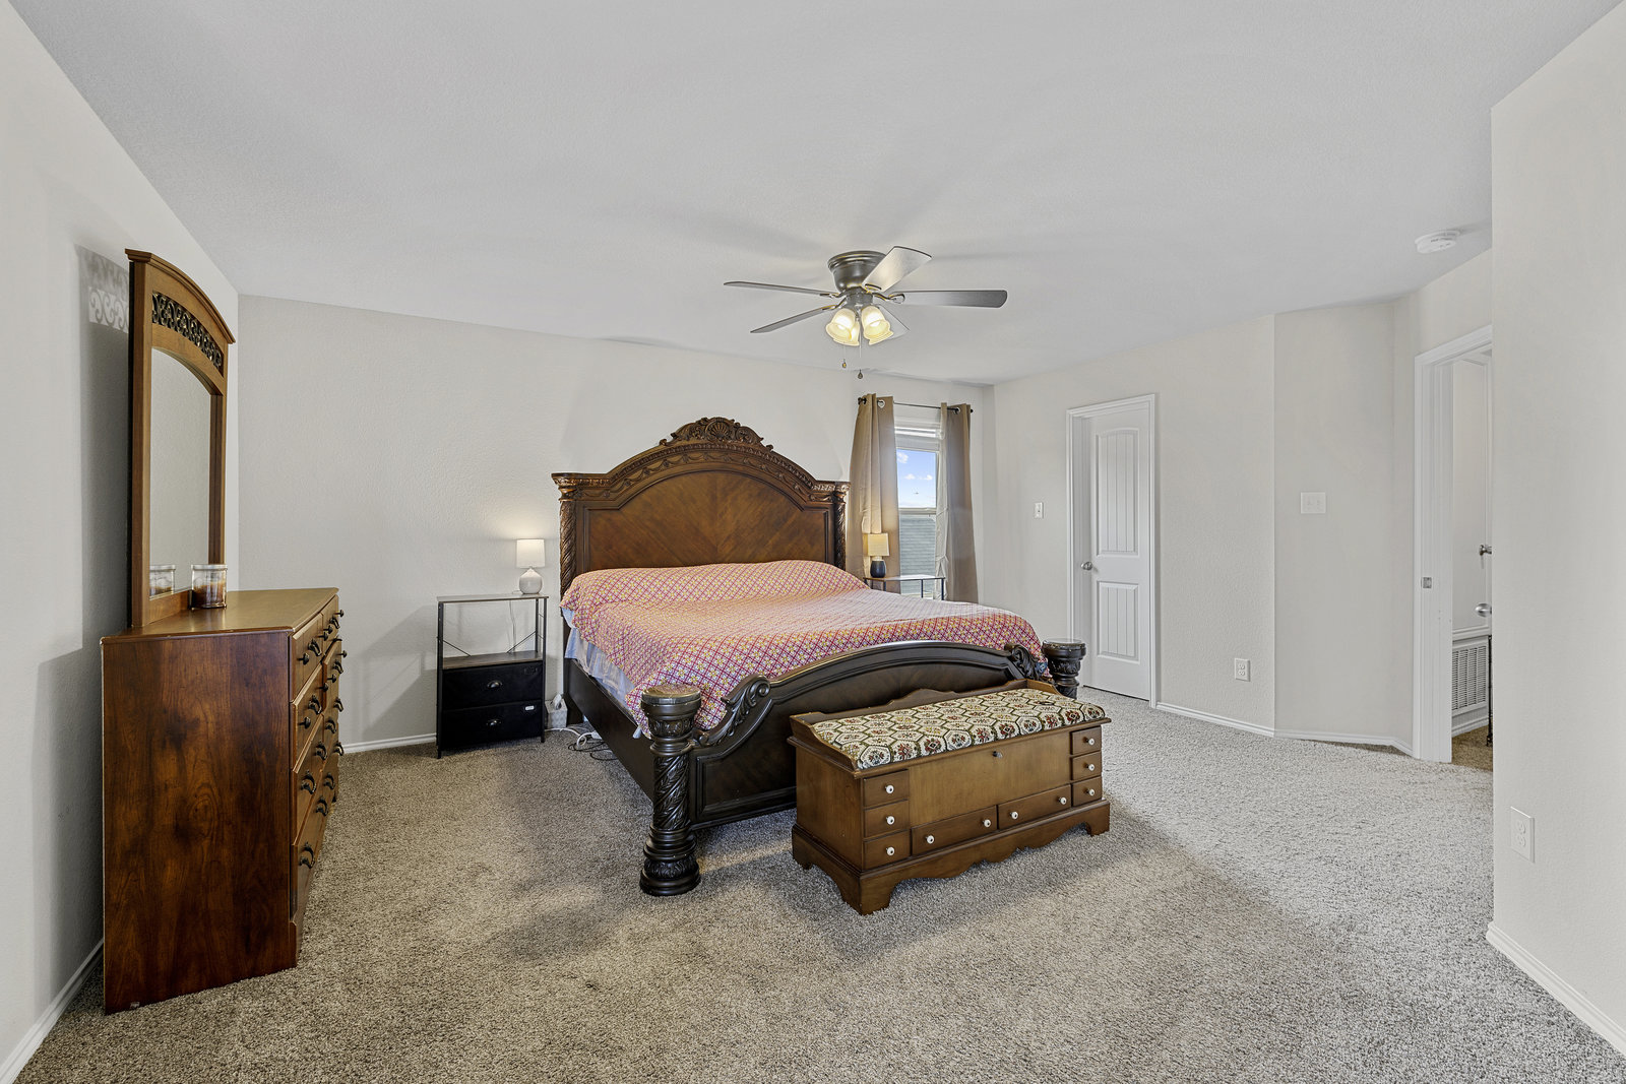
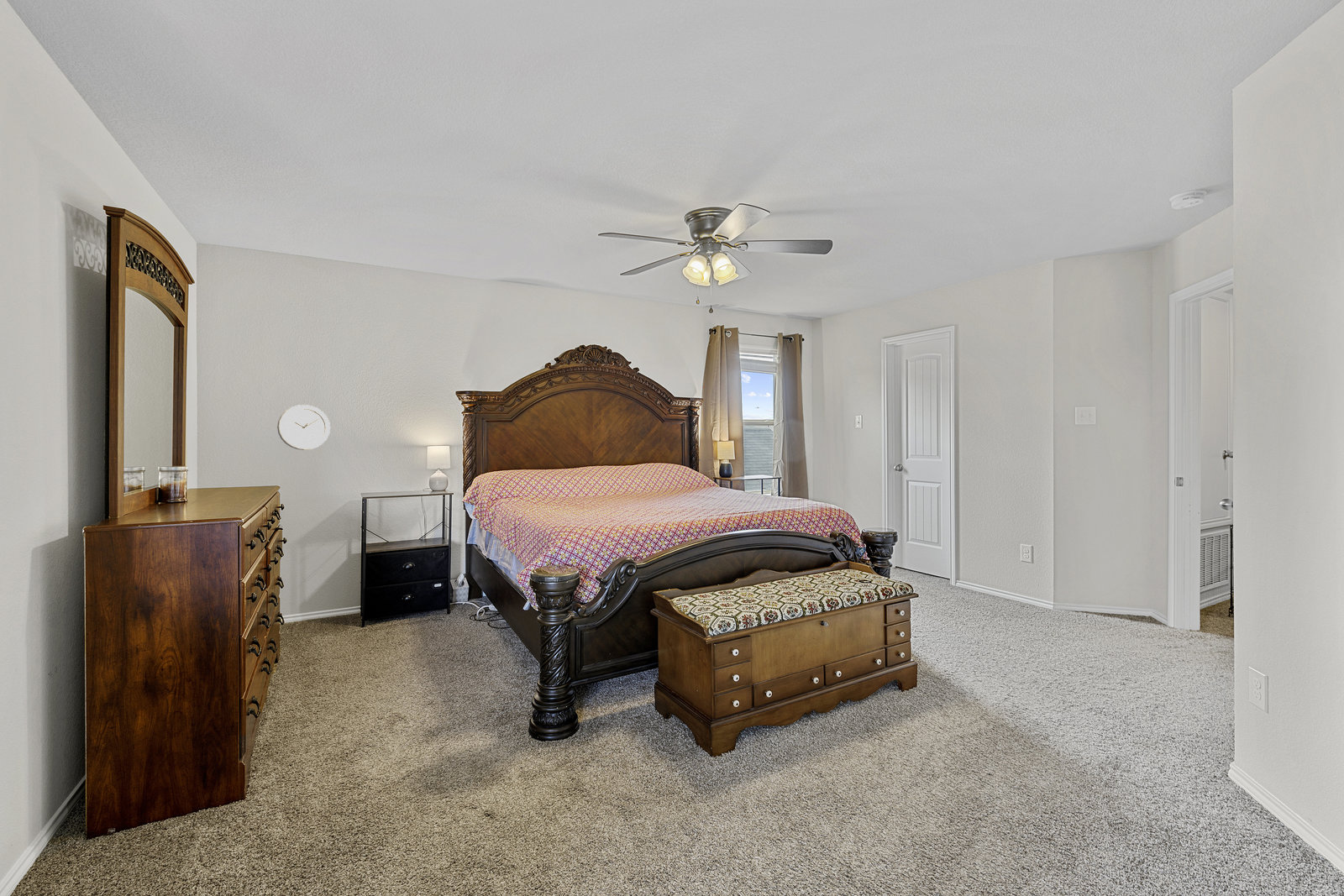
+ wall clock (304, 427)
